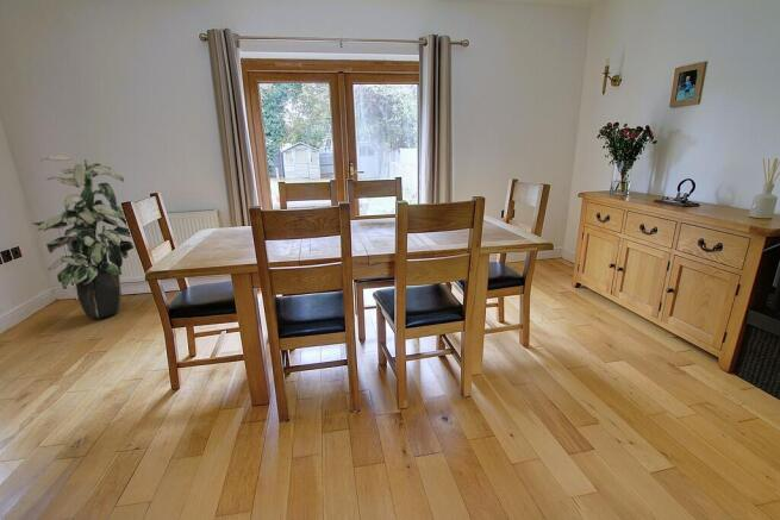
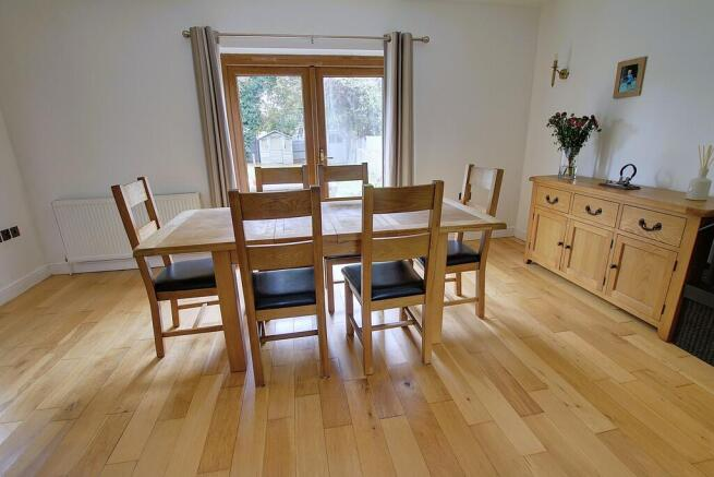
- indoor plant (88, 238)
